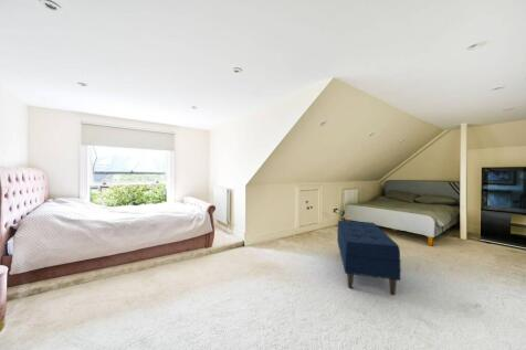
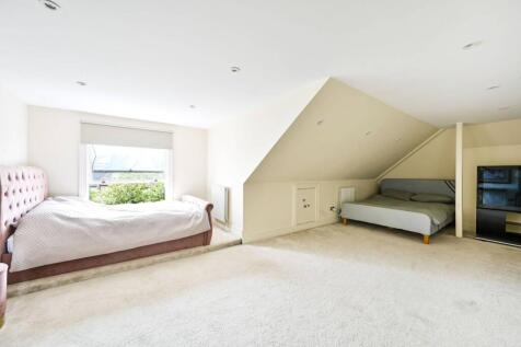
- bench (361, 250)
